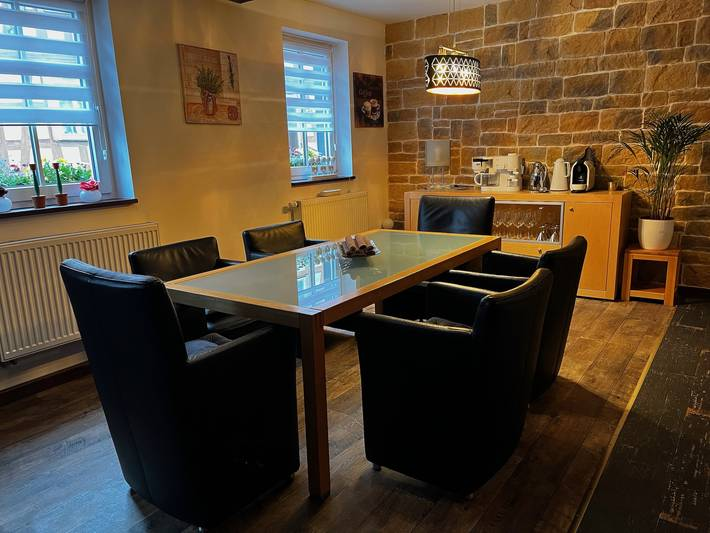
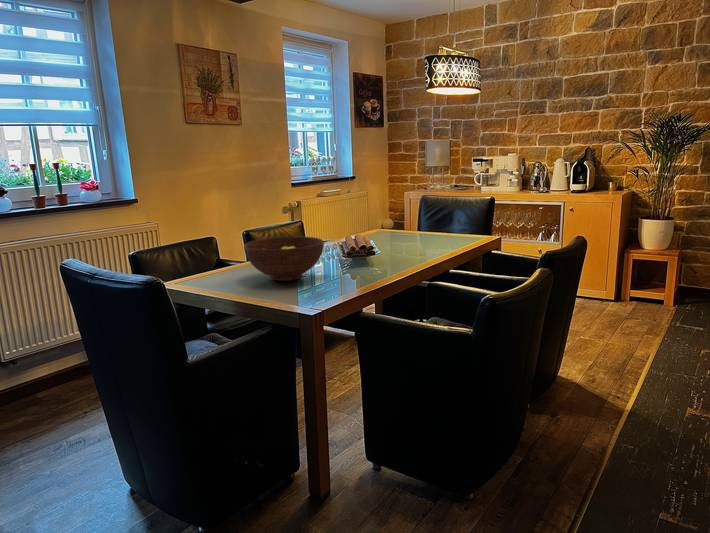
+ fruit bowl (285, 260)
